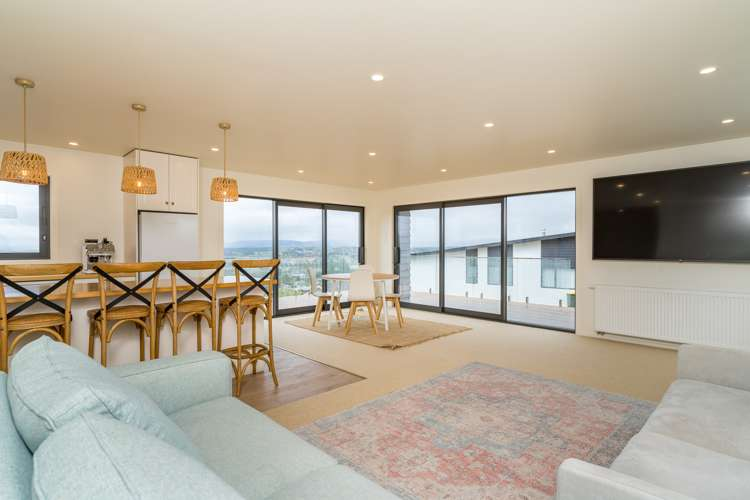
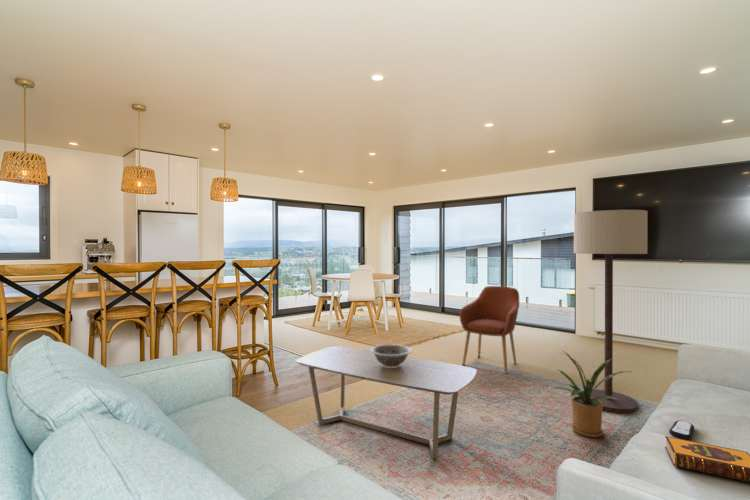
+ remote control (682, 429)
+ hardback book (711, 459)
+ coffee table (385, 383)
+ armchair (492, 325)
+ decorative bowl (390, 357)
+ floor lamp (608, 307)
+ house plant (586, 394)
